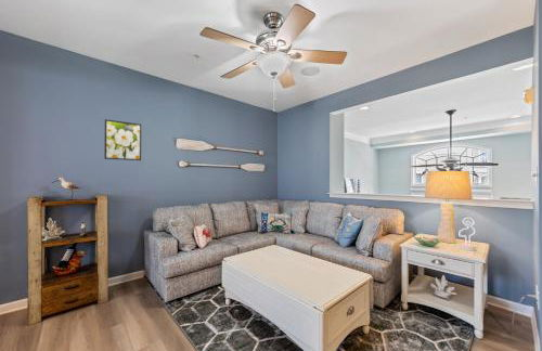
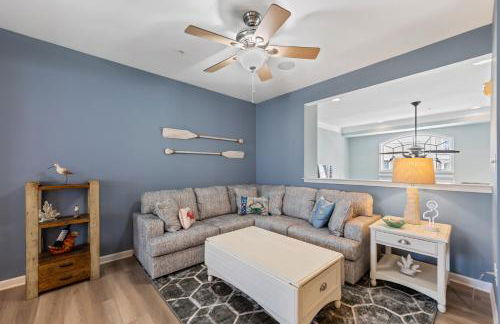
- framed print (124, 141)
